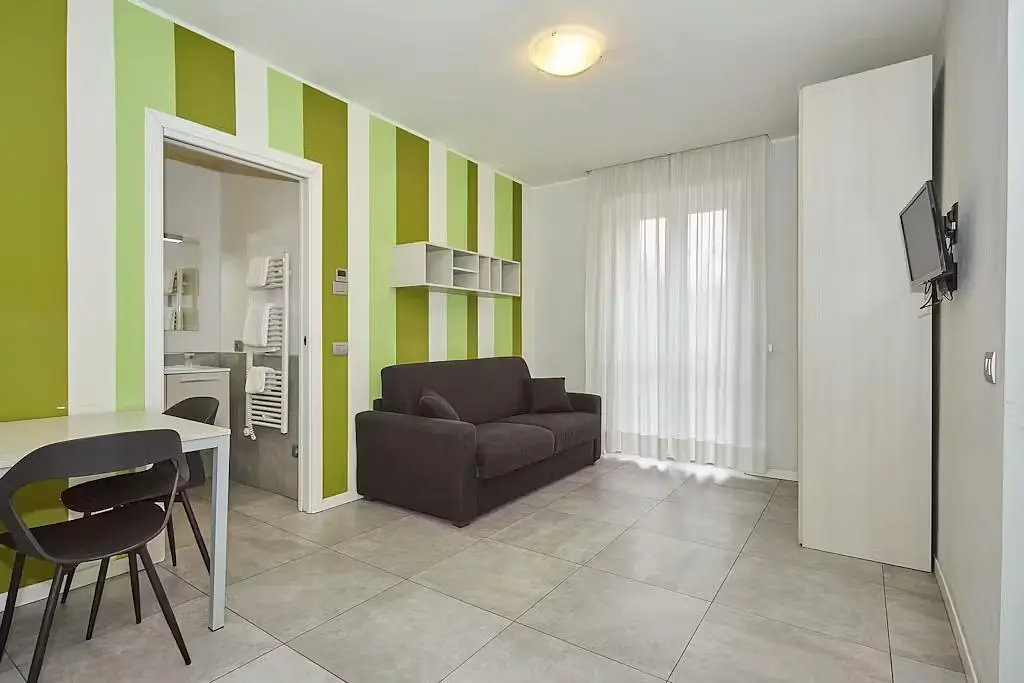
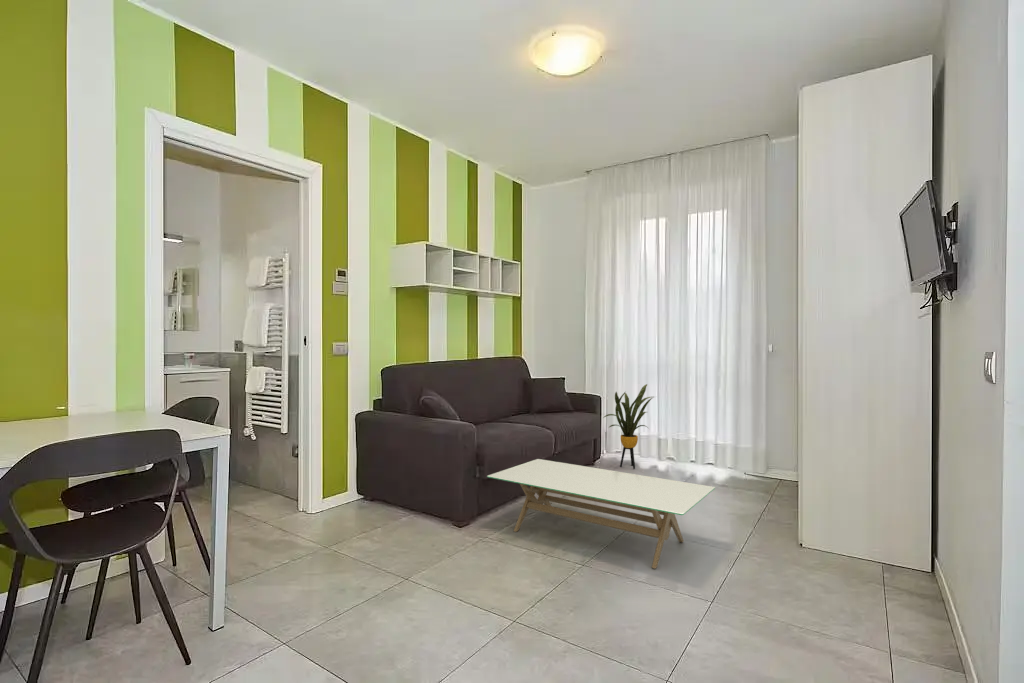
+ house plant (634, 426)
+ coffee table (596, 508)
